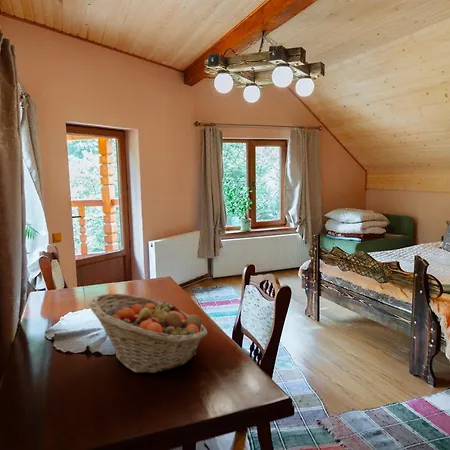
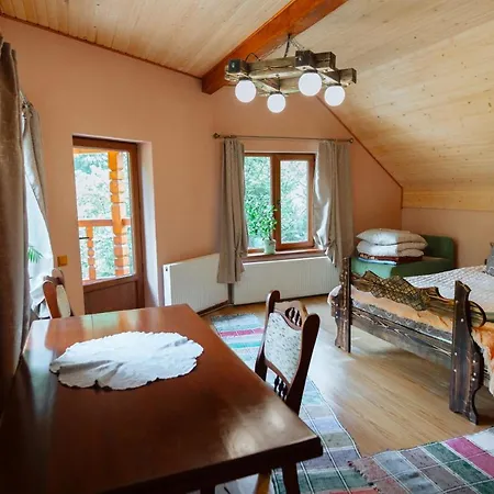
- fruit basket (148, 325)
